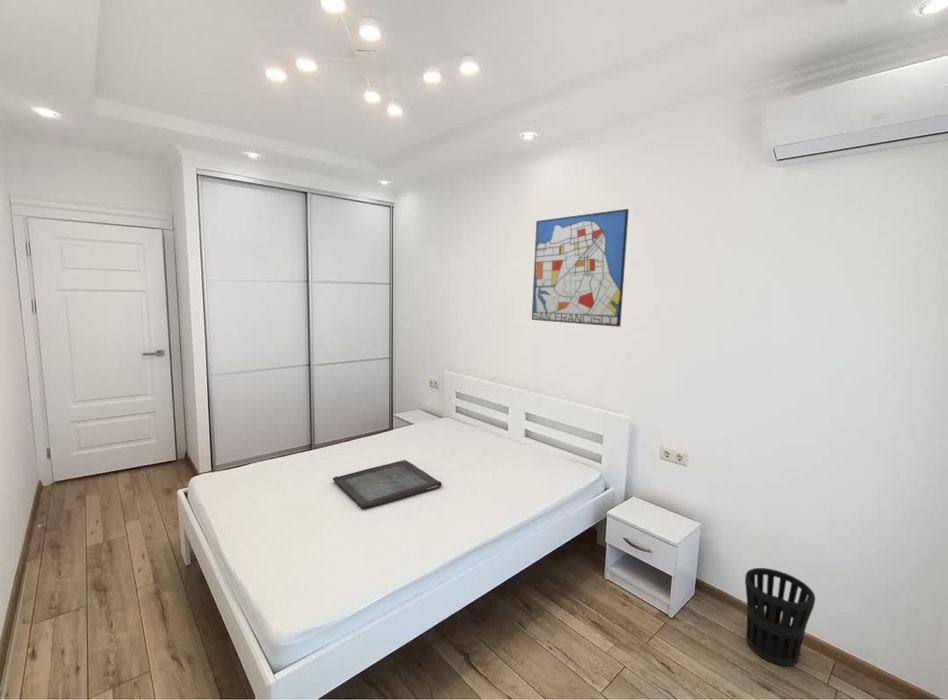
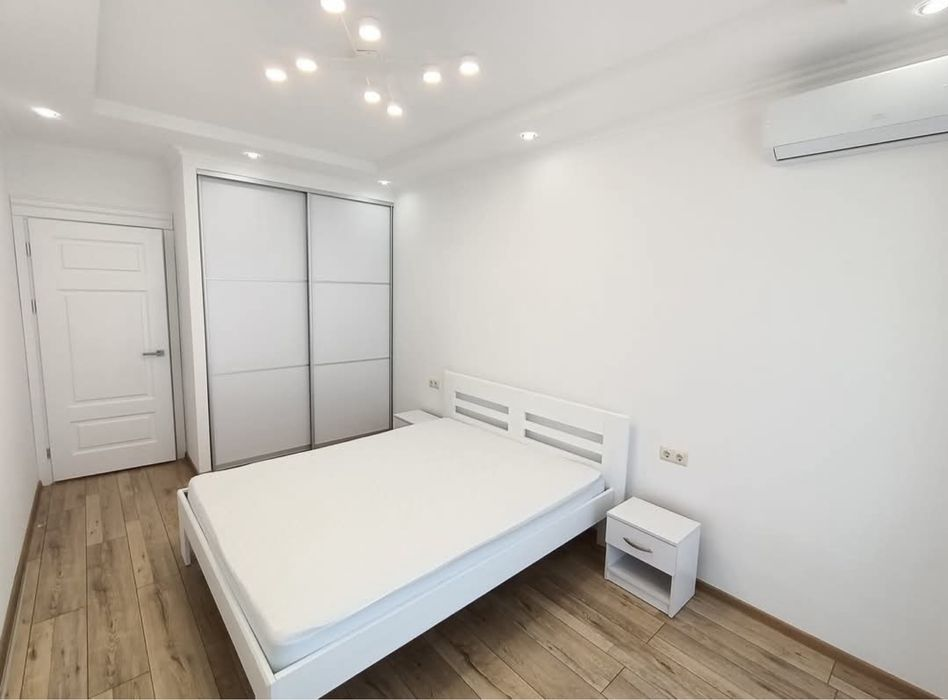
- wastebasket (775, 616)
- serving tray (386, 481)
- wall art (575, 270)
